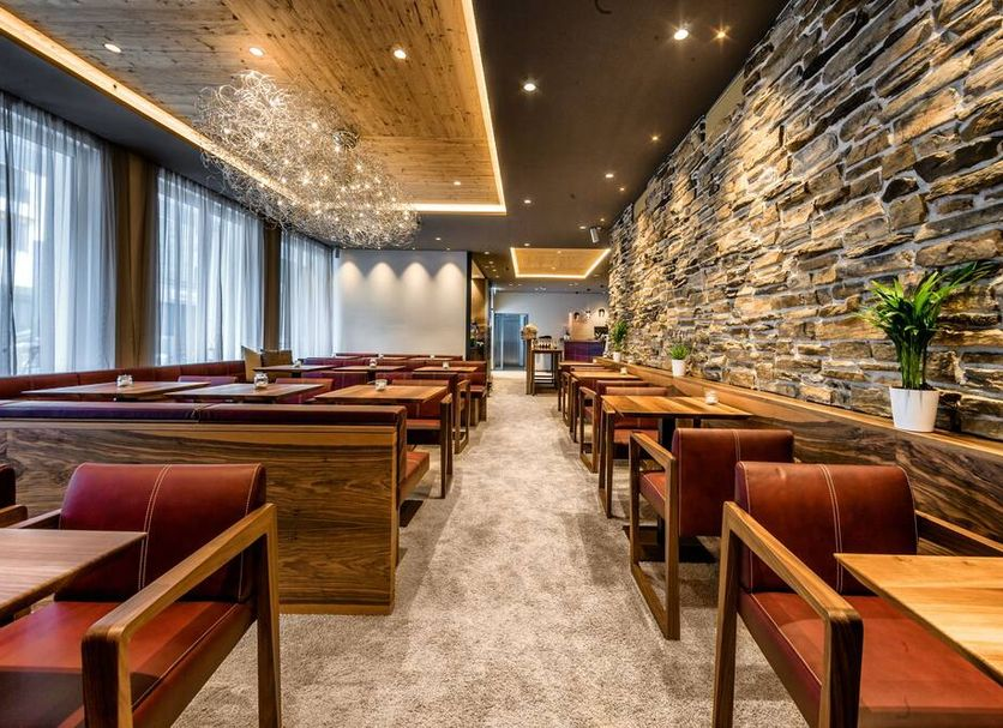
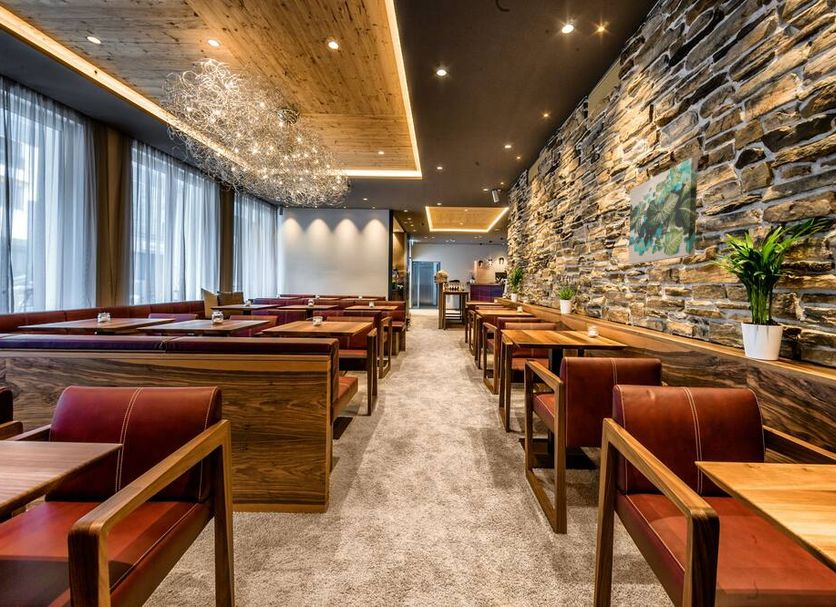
+ wall art (658, 218)
